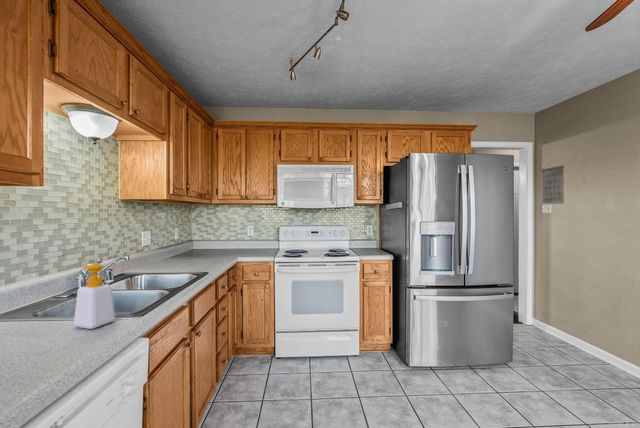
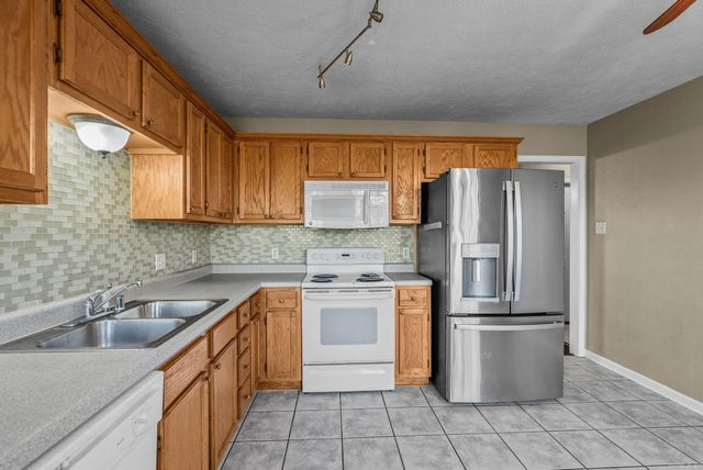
- soap bottle (90, 293)
- calendar (552, 181)
